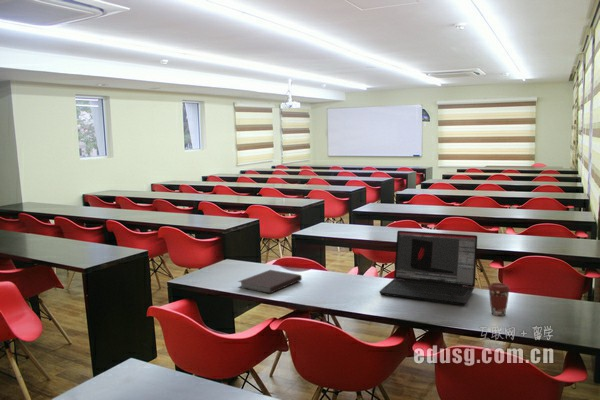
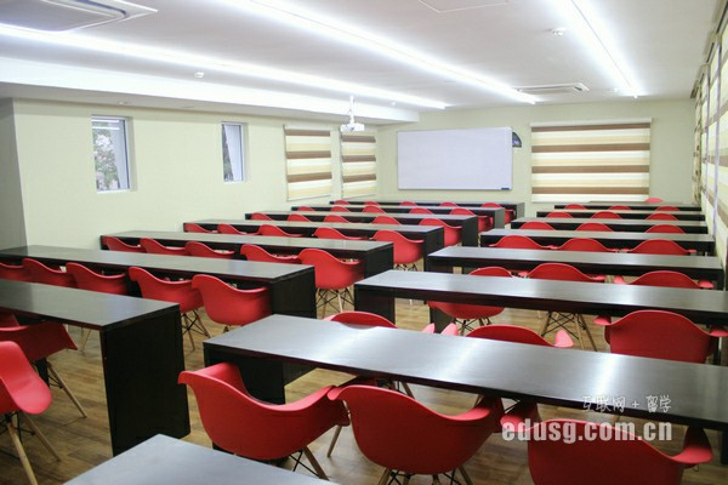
- coffee cup (498, 299)
- laptop (428, 265)
- notebook (270, 281)
